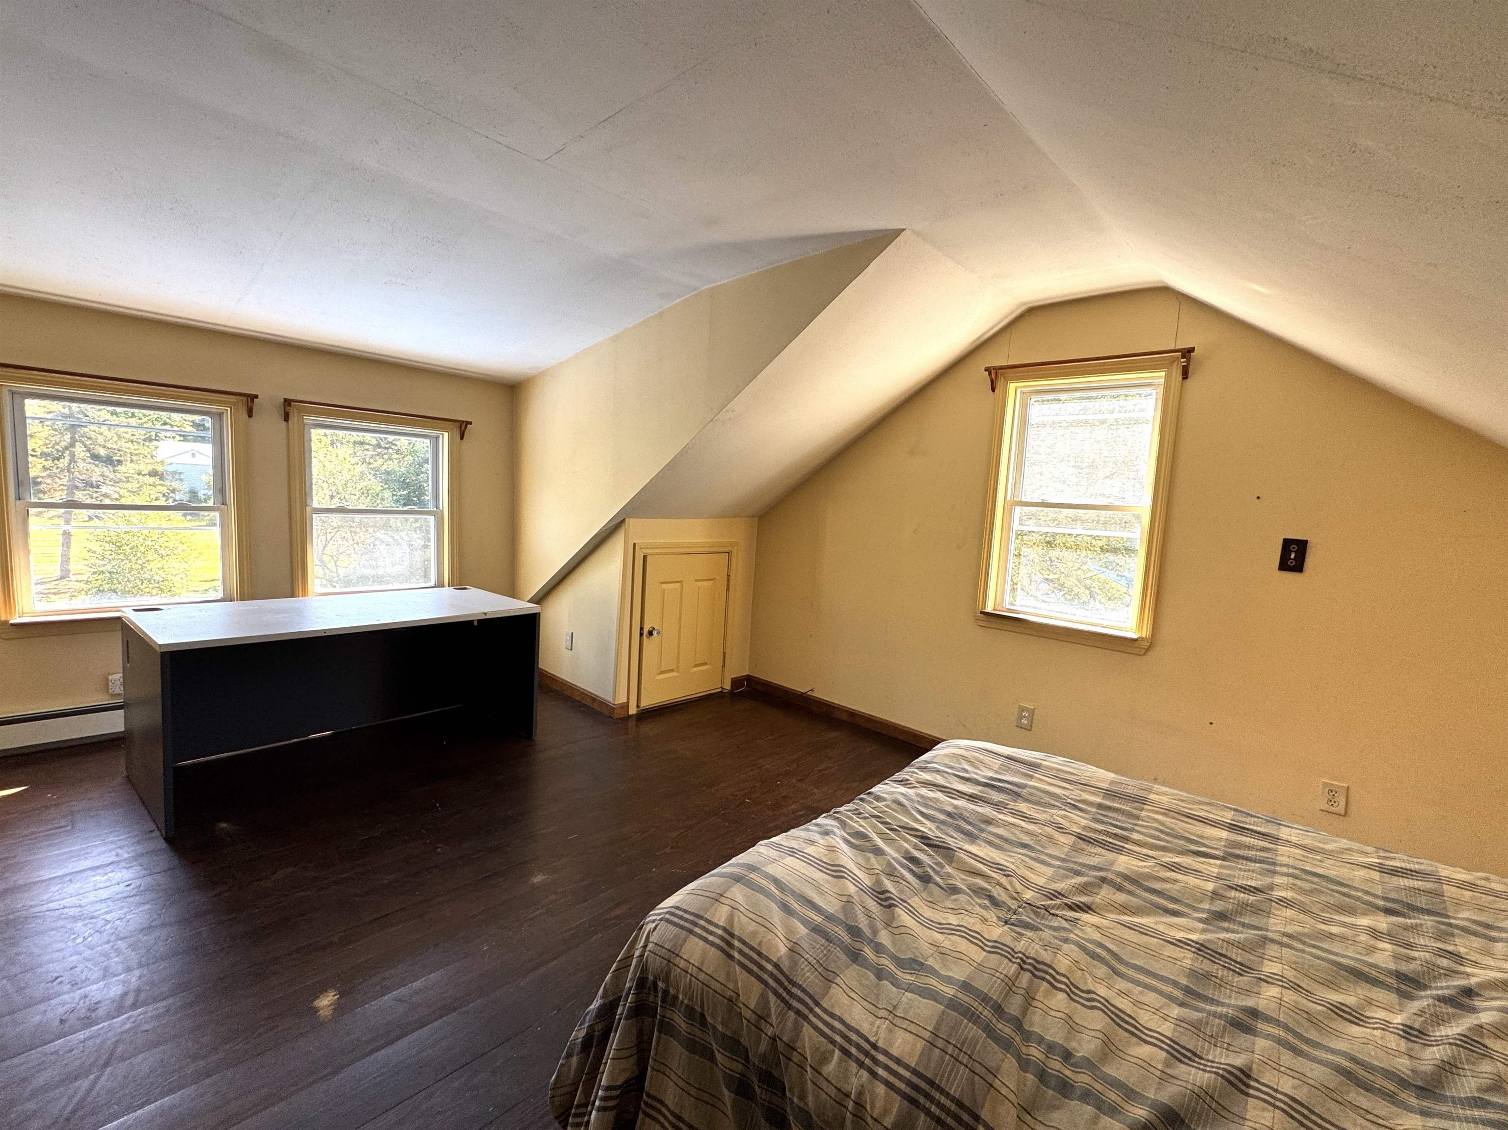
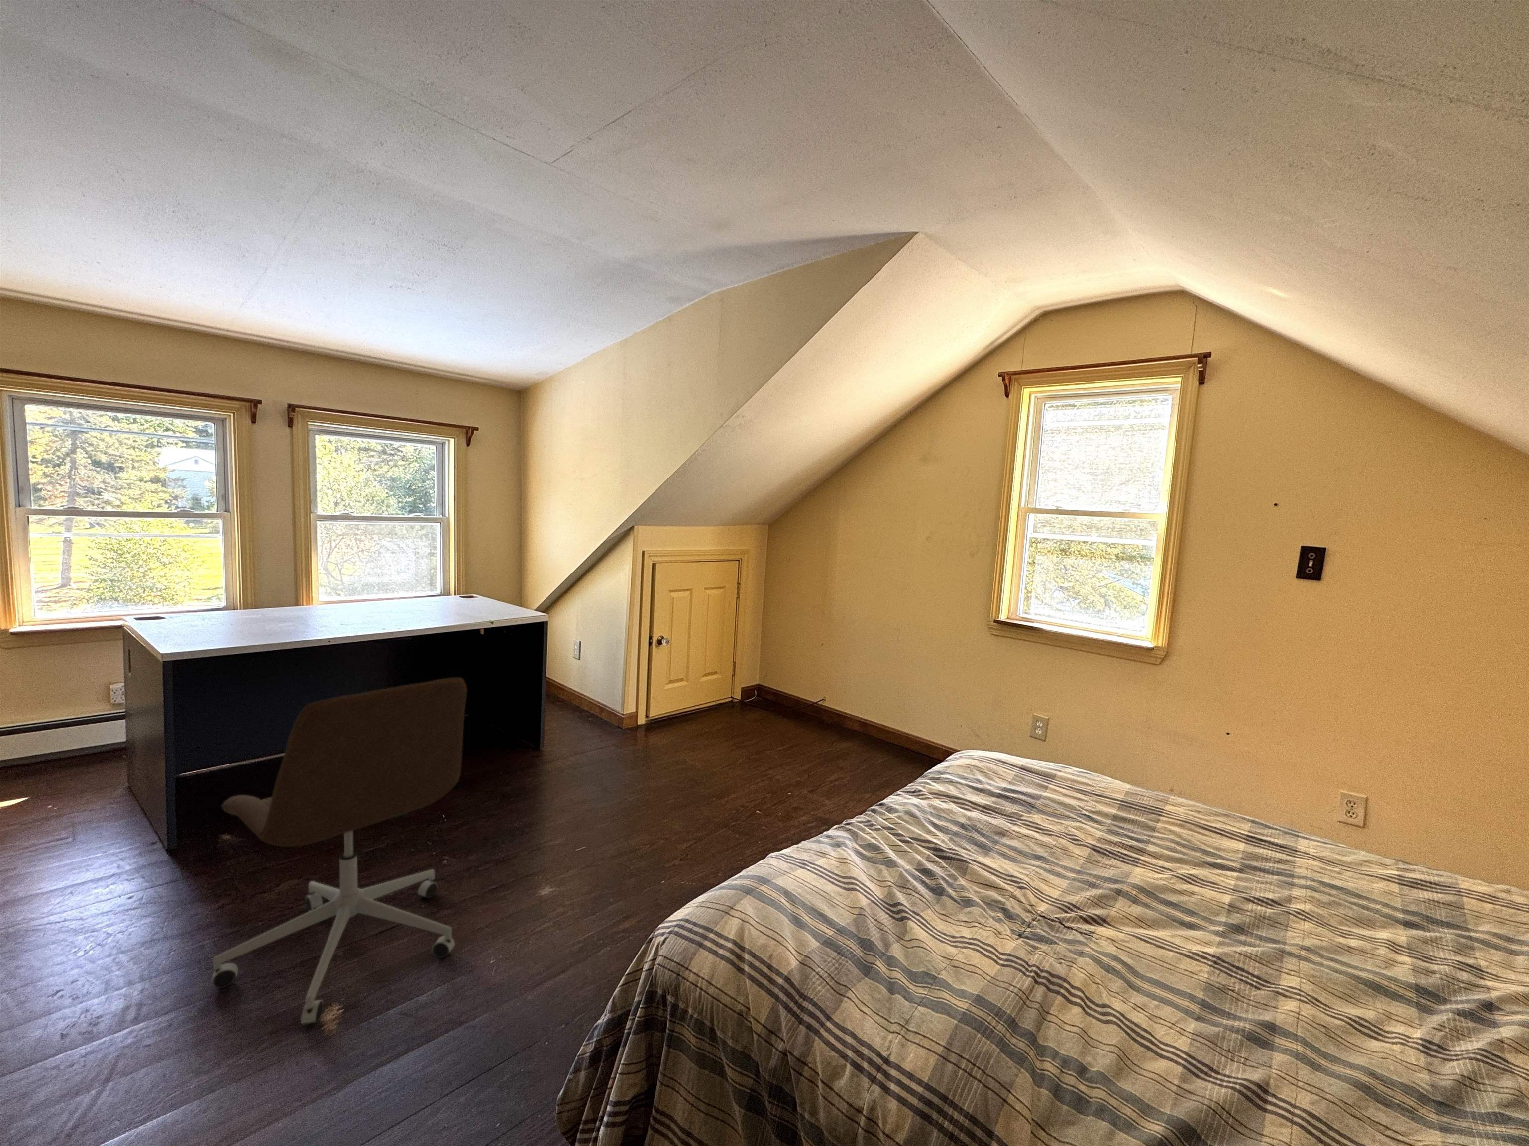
+ office chair (350, 811)
